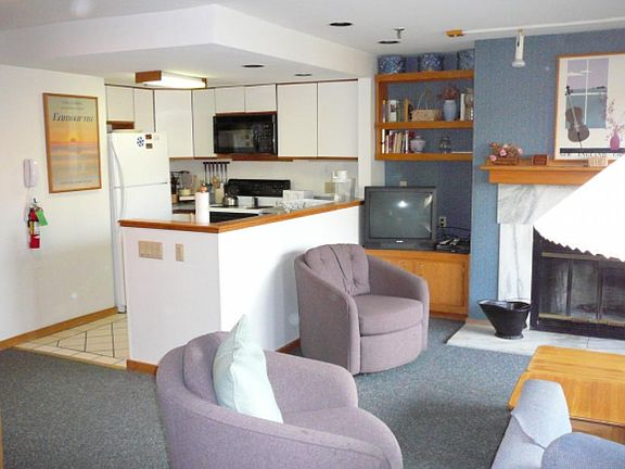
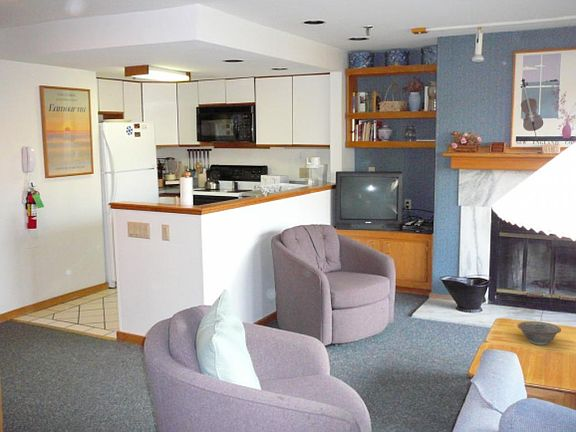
+ decorative bowl (538, 334)
